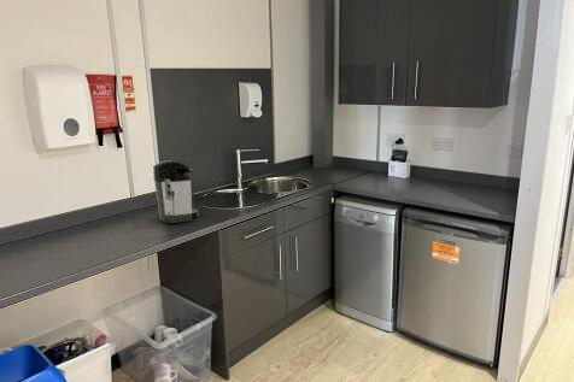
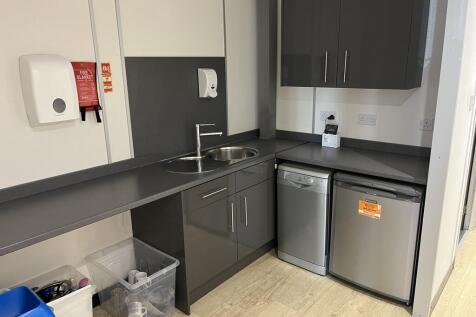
- coffee maker (178, 192)
